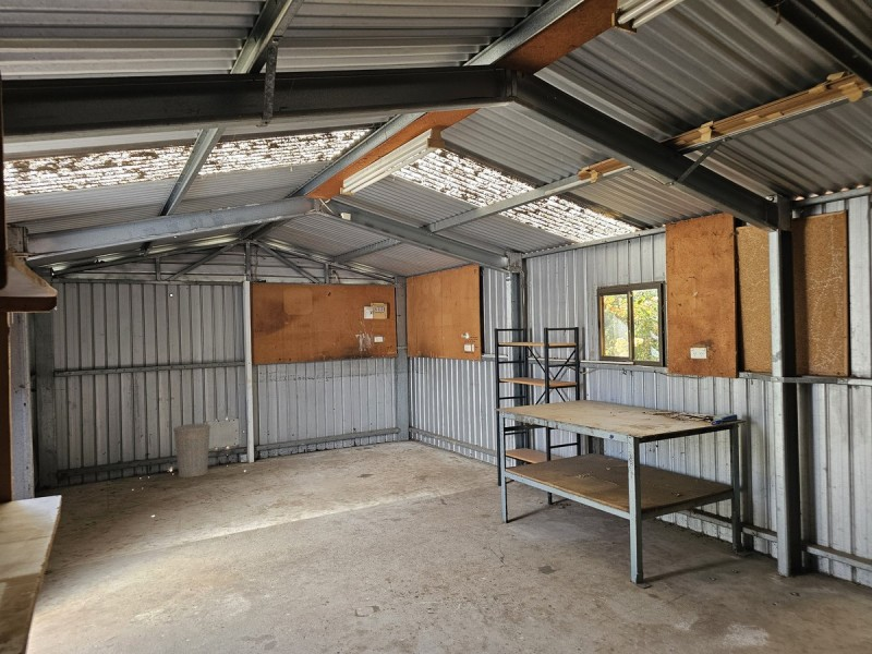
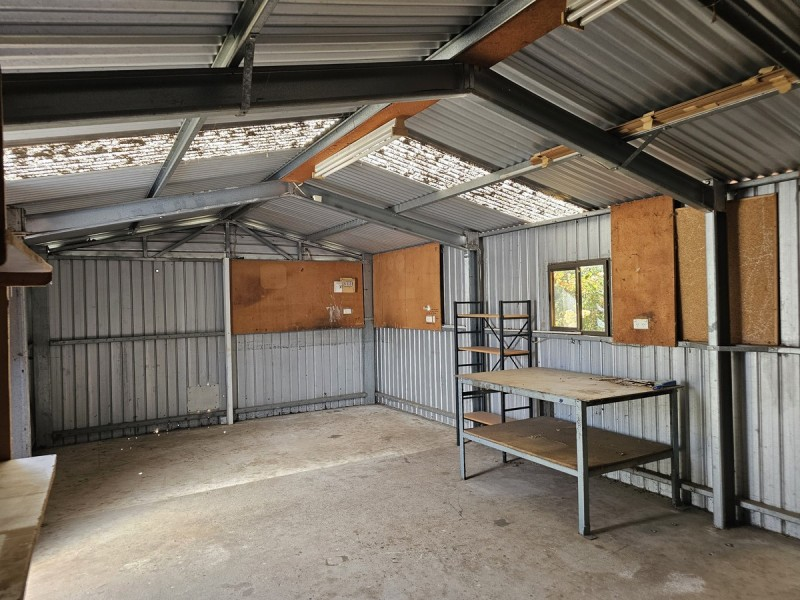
- trash can (192, 449)
